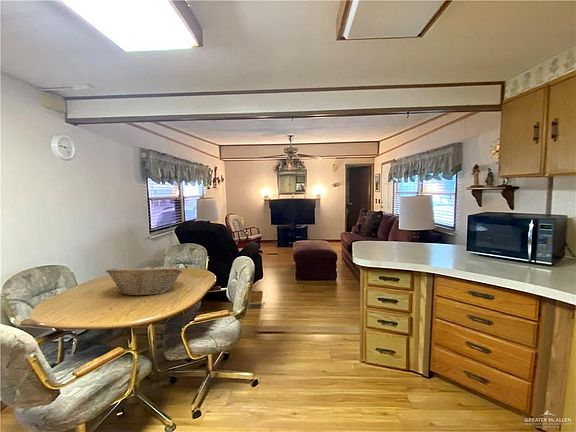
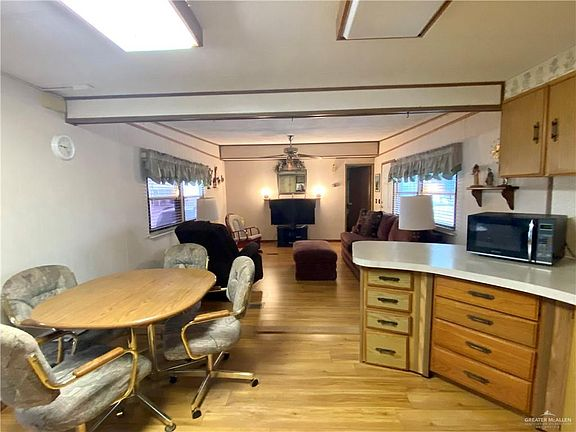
- fruit basket (145, 276)
